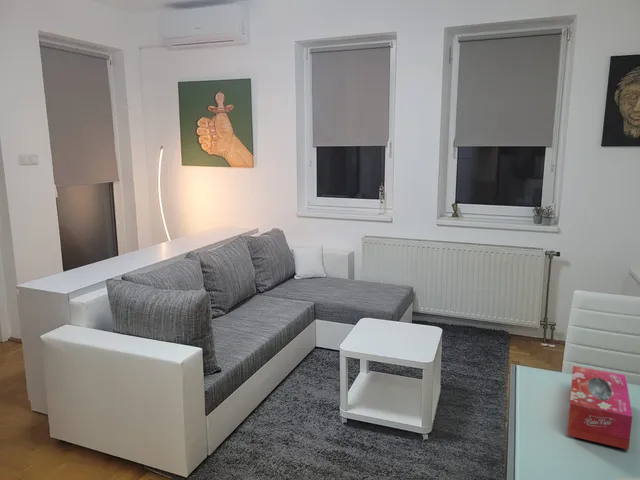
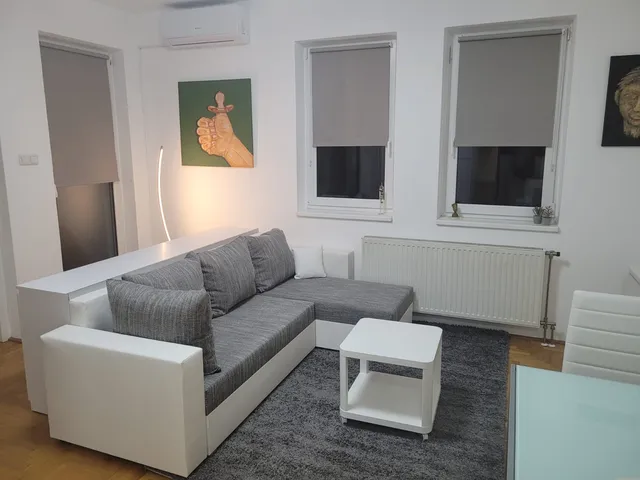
- tissue box (598, 403)
